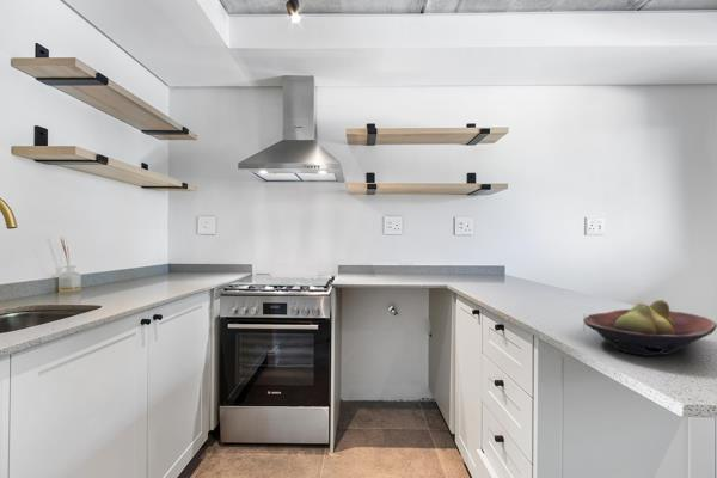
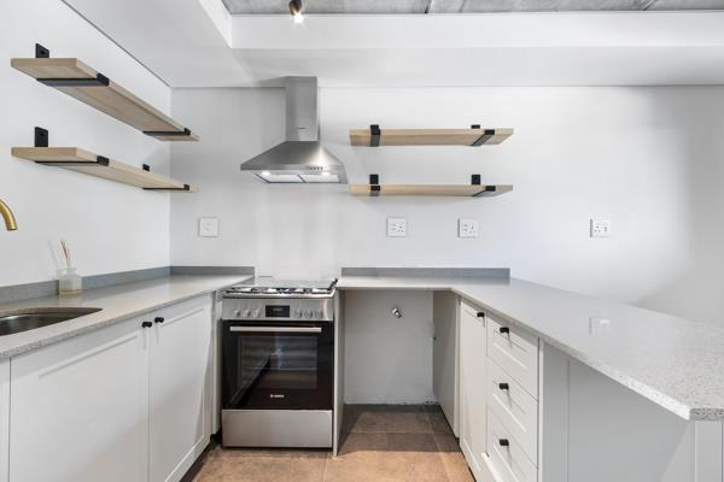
- fruit bowl (648, 321)
